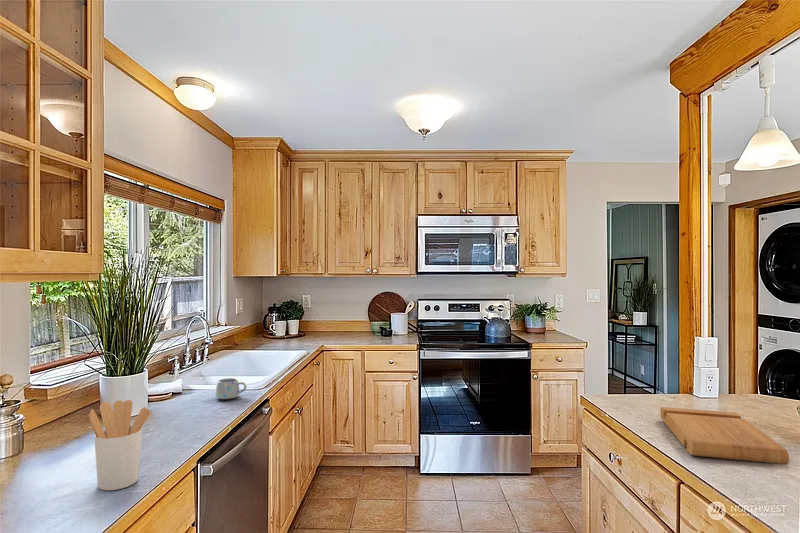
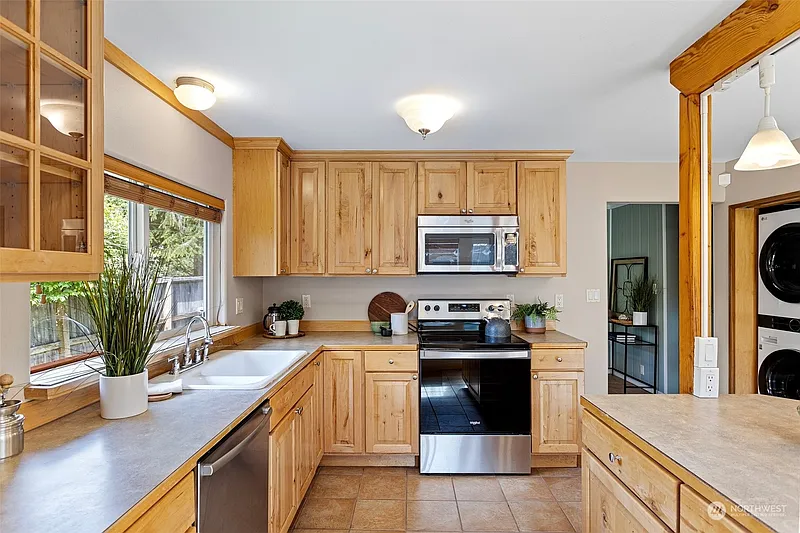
- mug (231, 389)
- cutting board (715, 431)
- utensil holder (117, 441)
